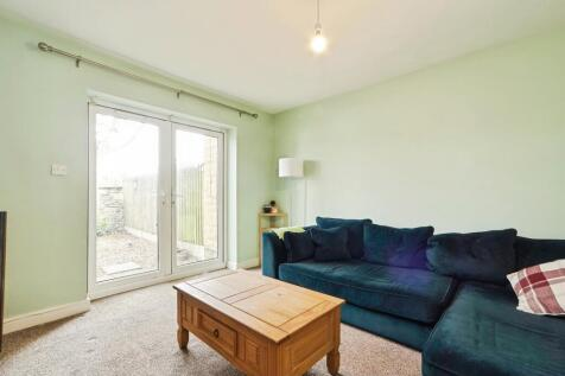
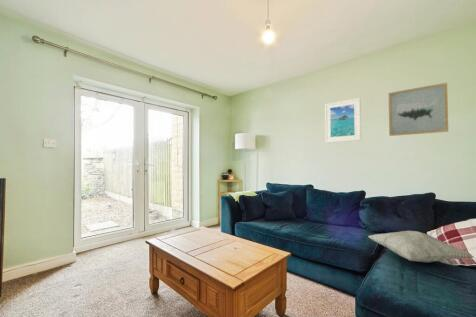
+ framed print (342, 121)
+ decorative pillow (414, 245)
+ wall art (416, 111)
